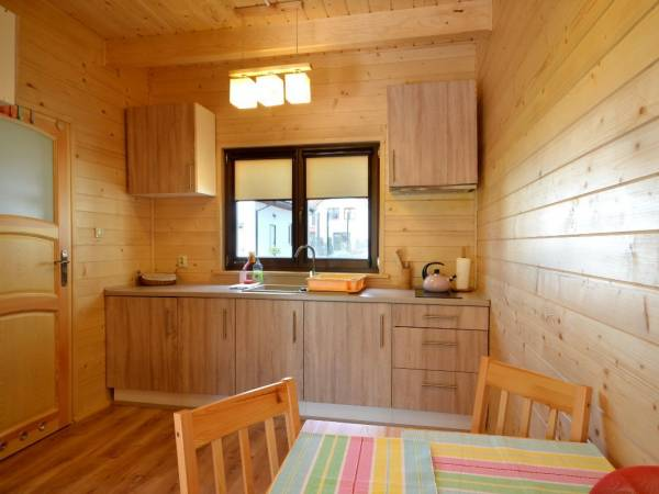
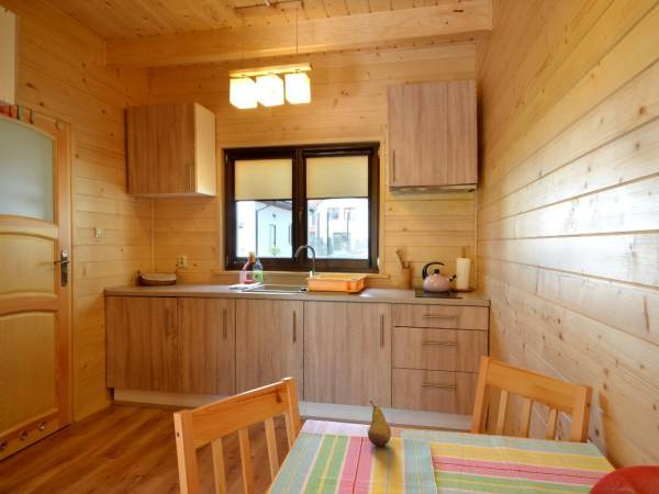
+ fruit (379, 420)
